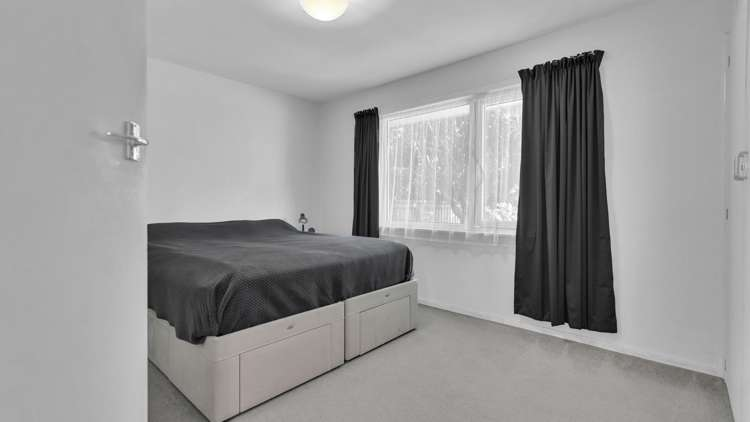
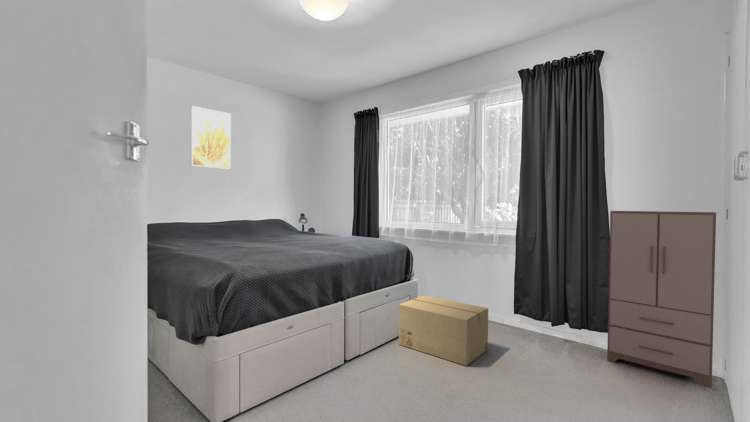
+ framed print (211, 138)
+ cabinet (659, 289)
+ cardboard box (442, 326)
